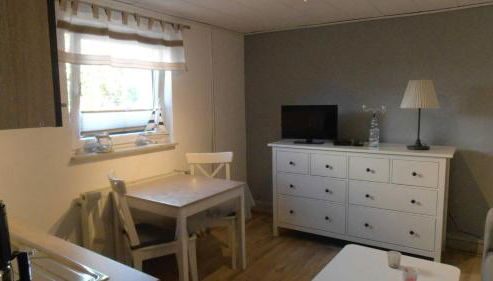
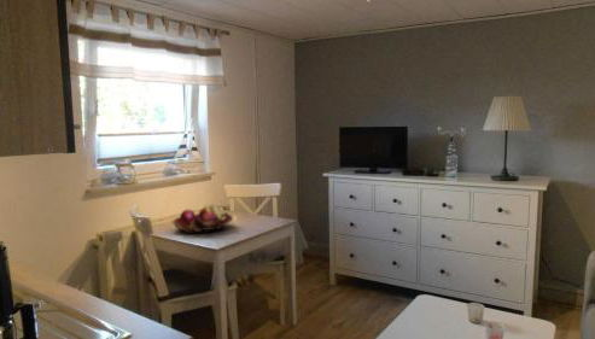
+ fruit basket (204, 217)
